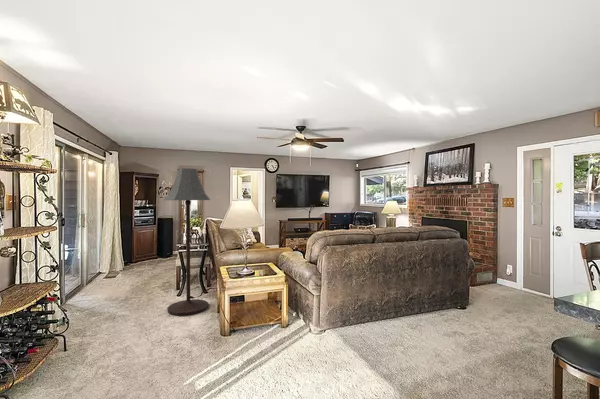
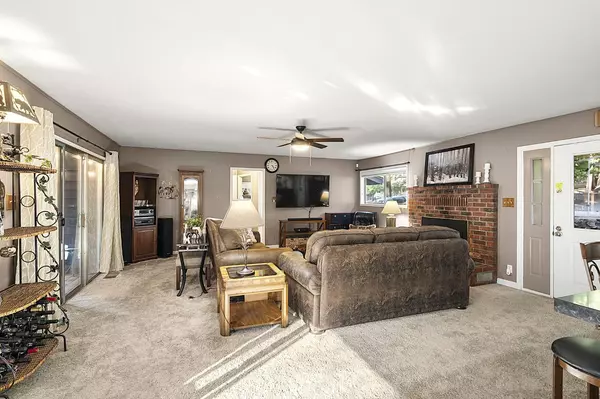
- floor lamp (188, 238)
